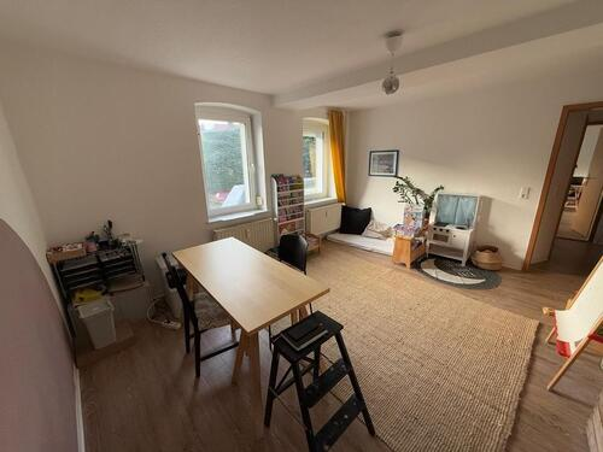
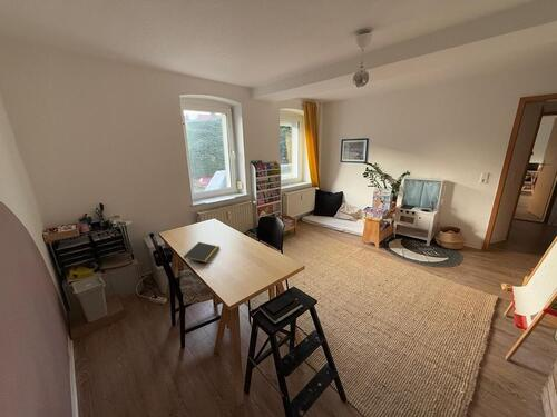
+ notepad (203, 251)
